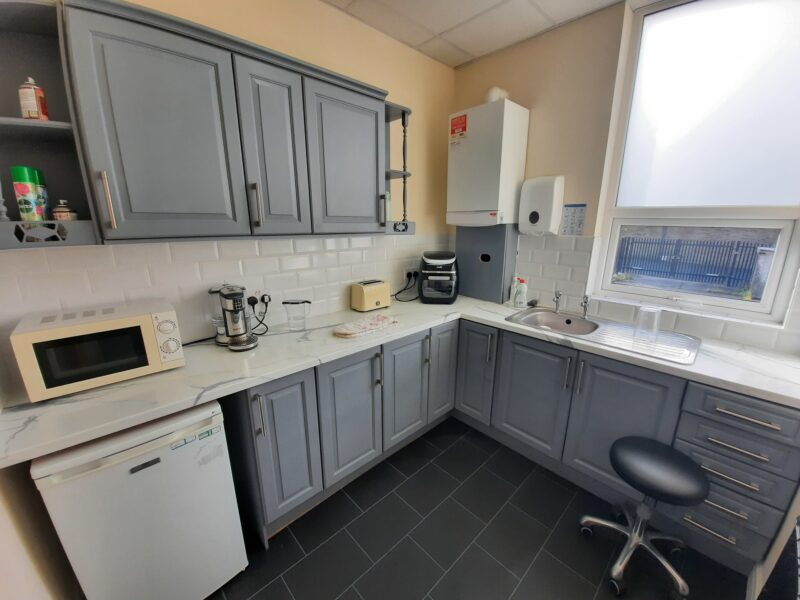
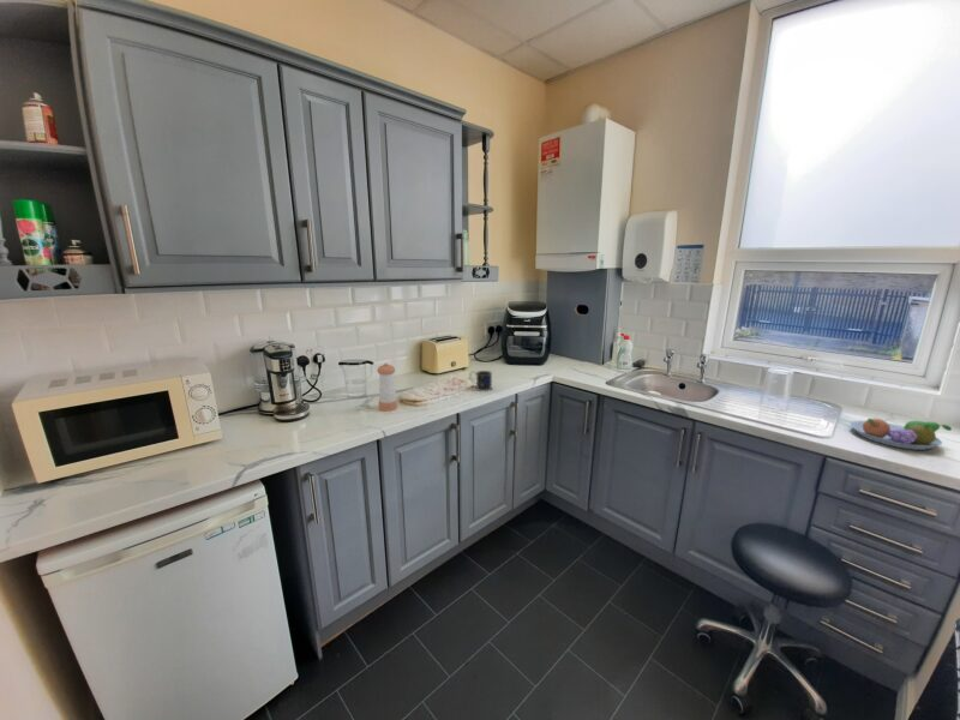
+ mug (480, 379)
+ pepper shaker (386, 385)
+ fruit bowl (899, 427)
